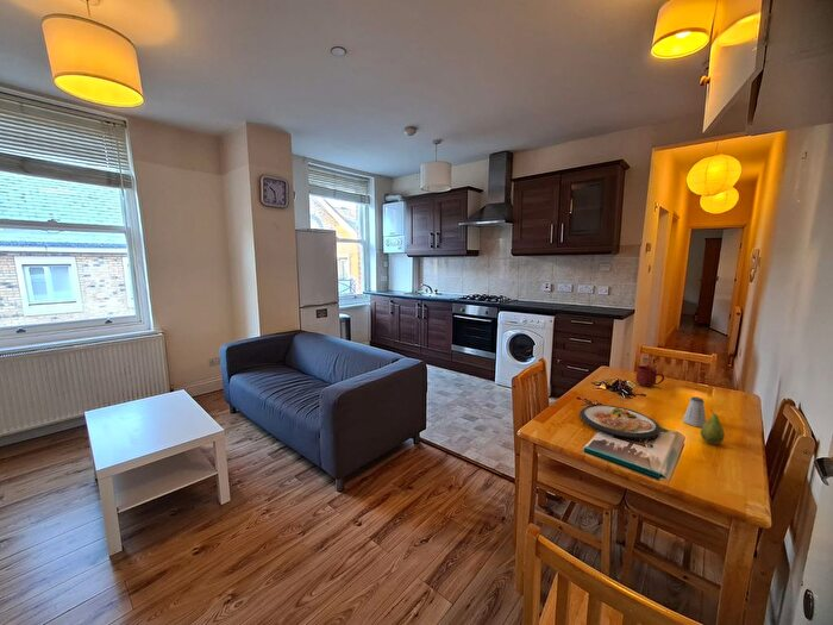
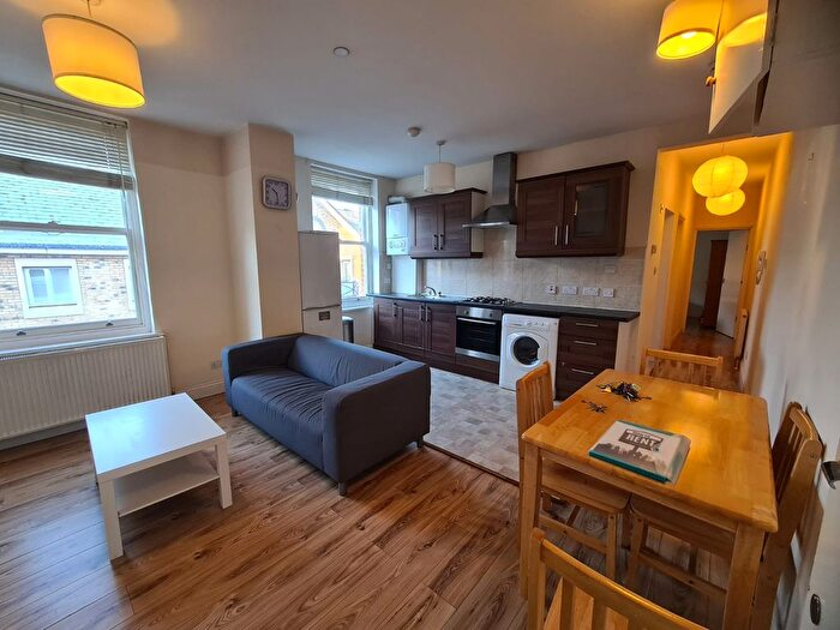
- fruit (713, 426)
- dish (618, 418)
- saltshaker (695, 410)
- mug (650, 377)
